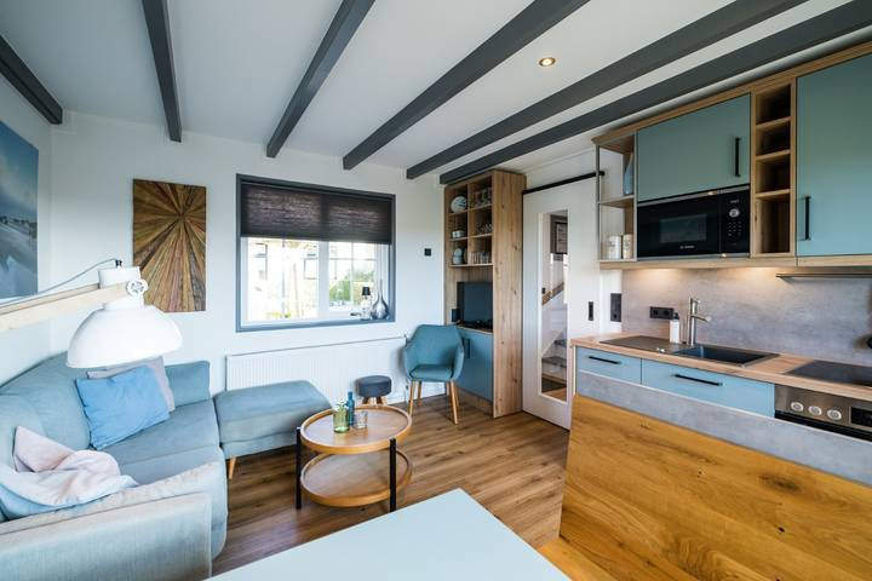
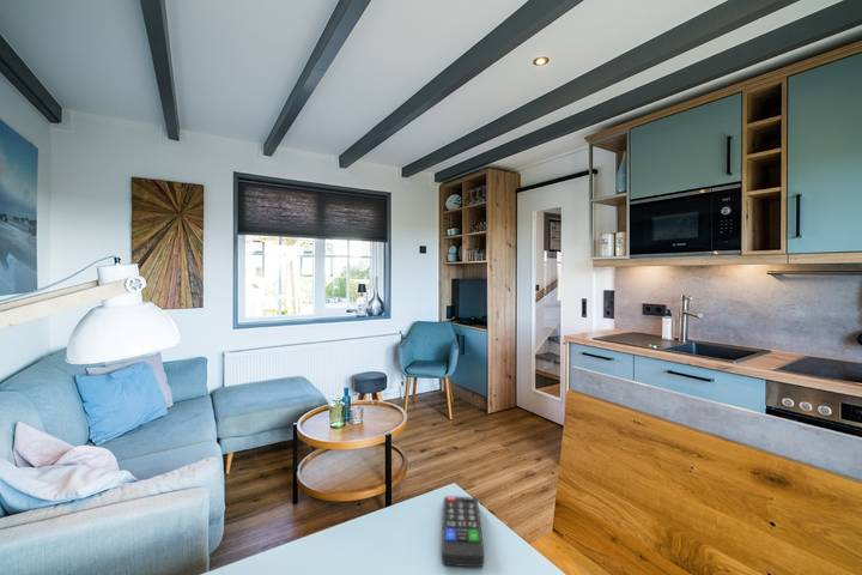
+ remote control (461, 526)
